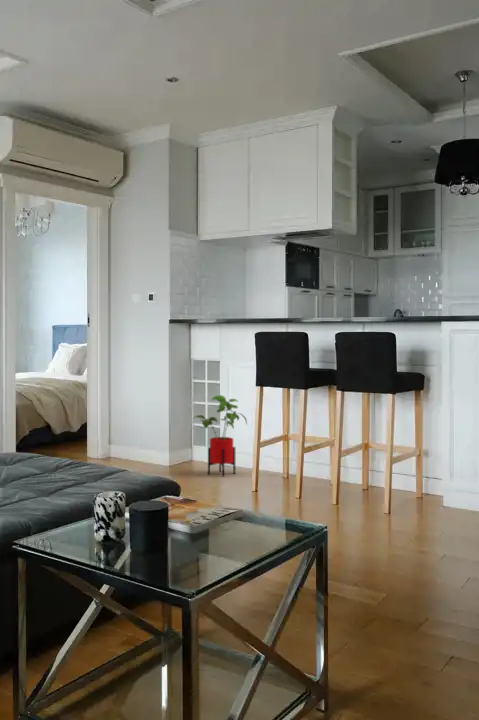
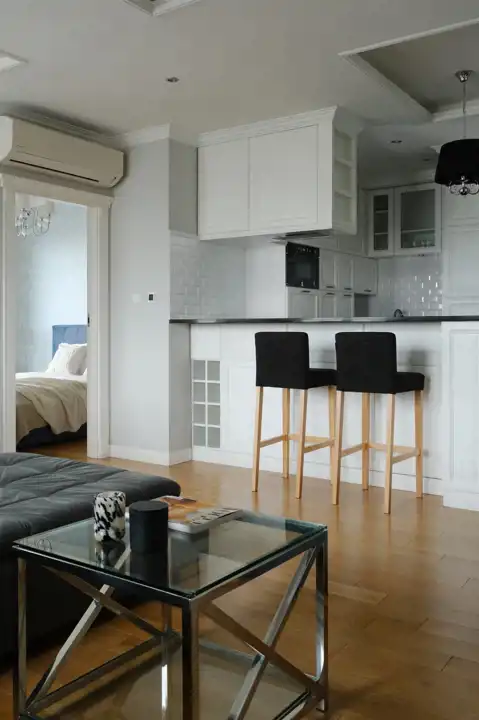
- house plant (222, 436)
